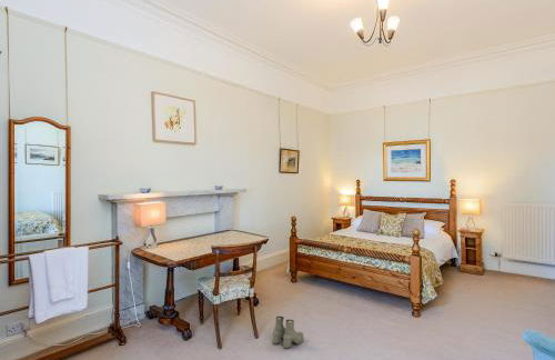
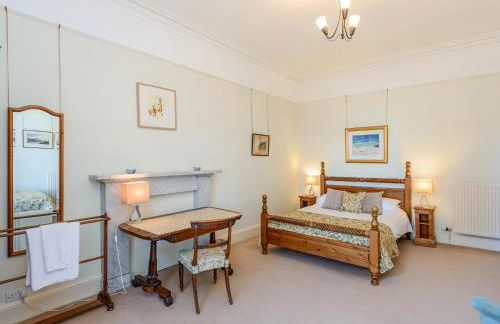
- boots (287, 329)
